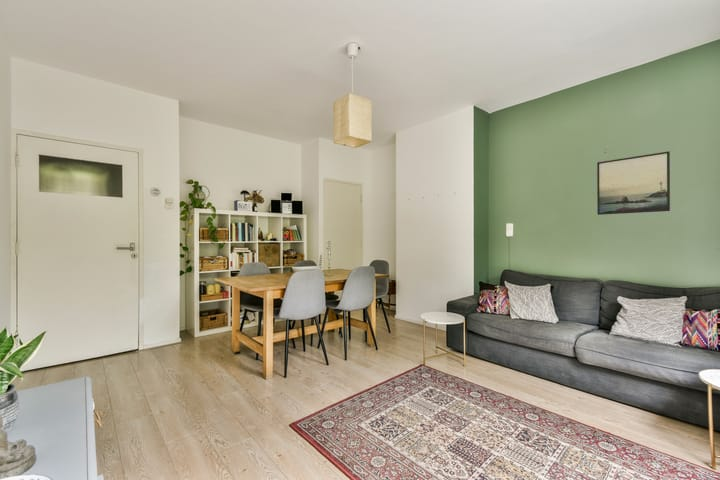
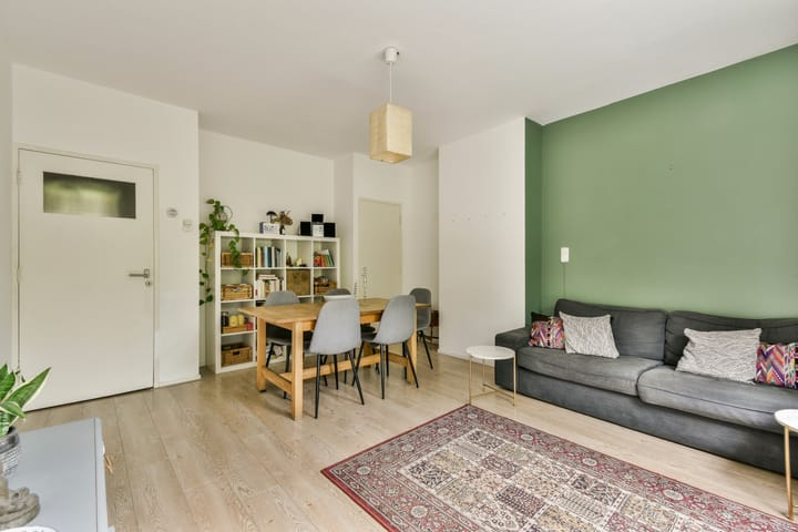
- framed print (631, 185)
